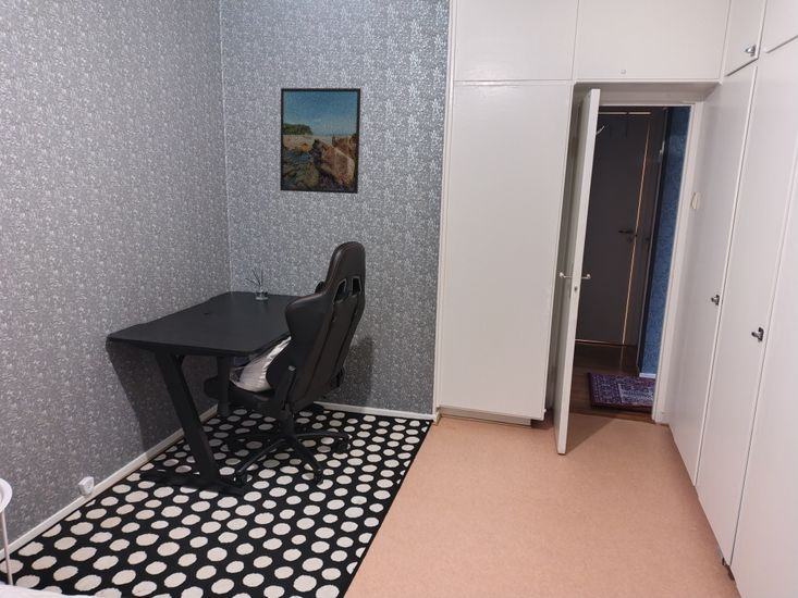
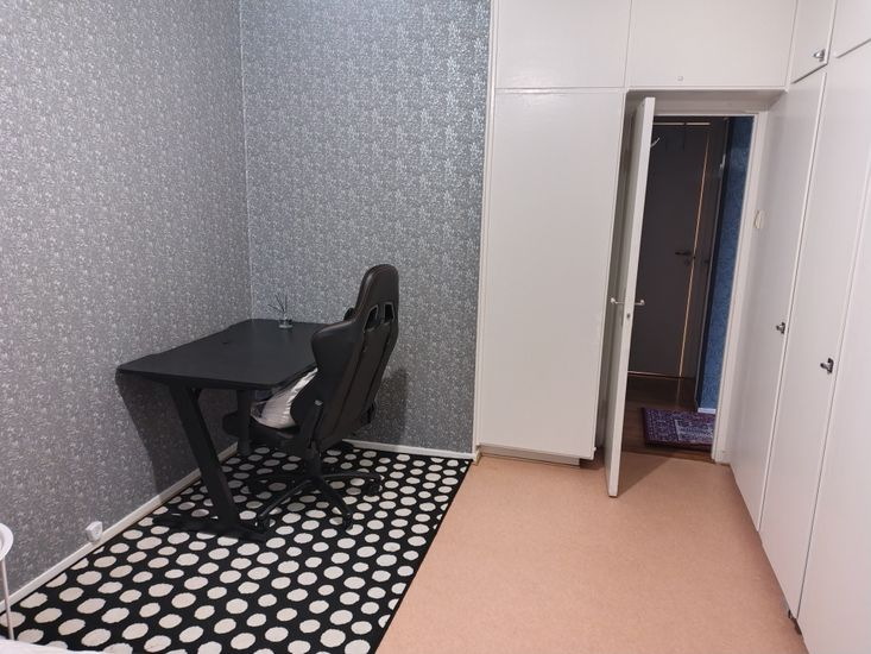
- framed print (319, 140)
